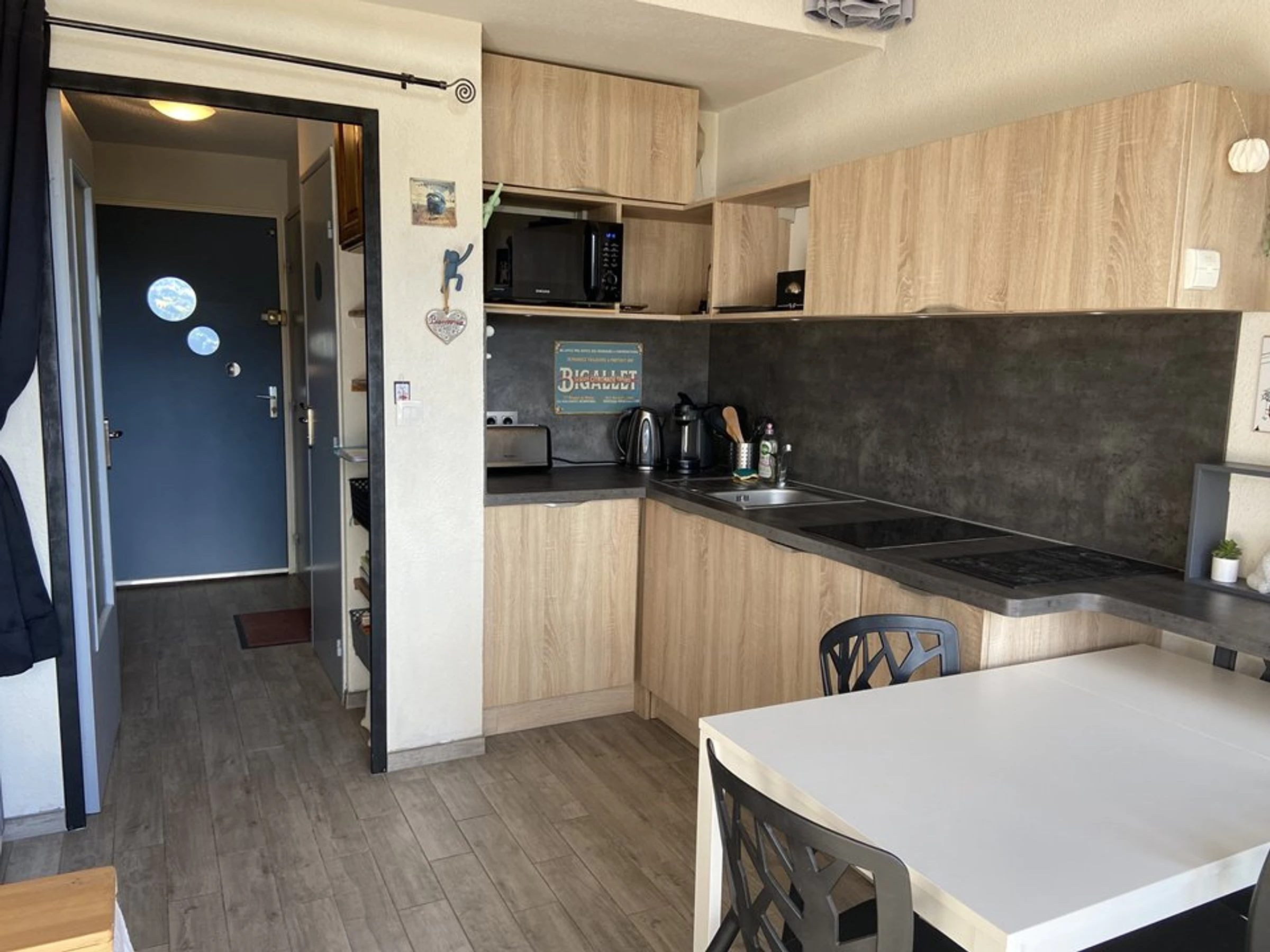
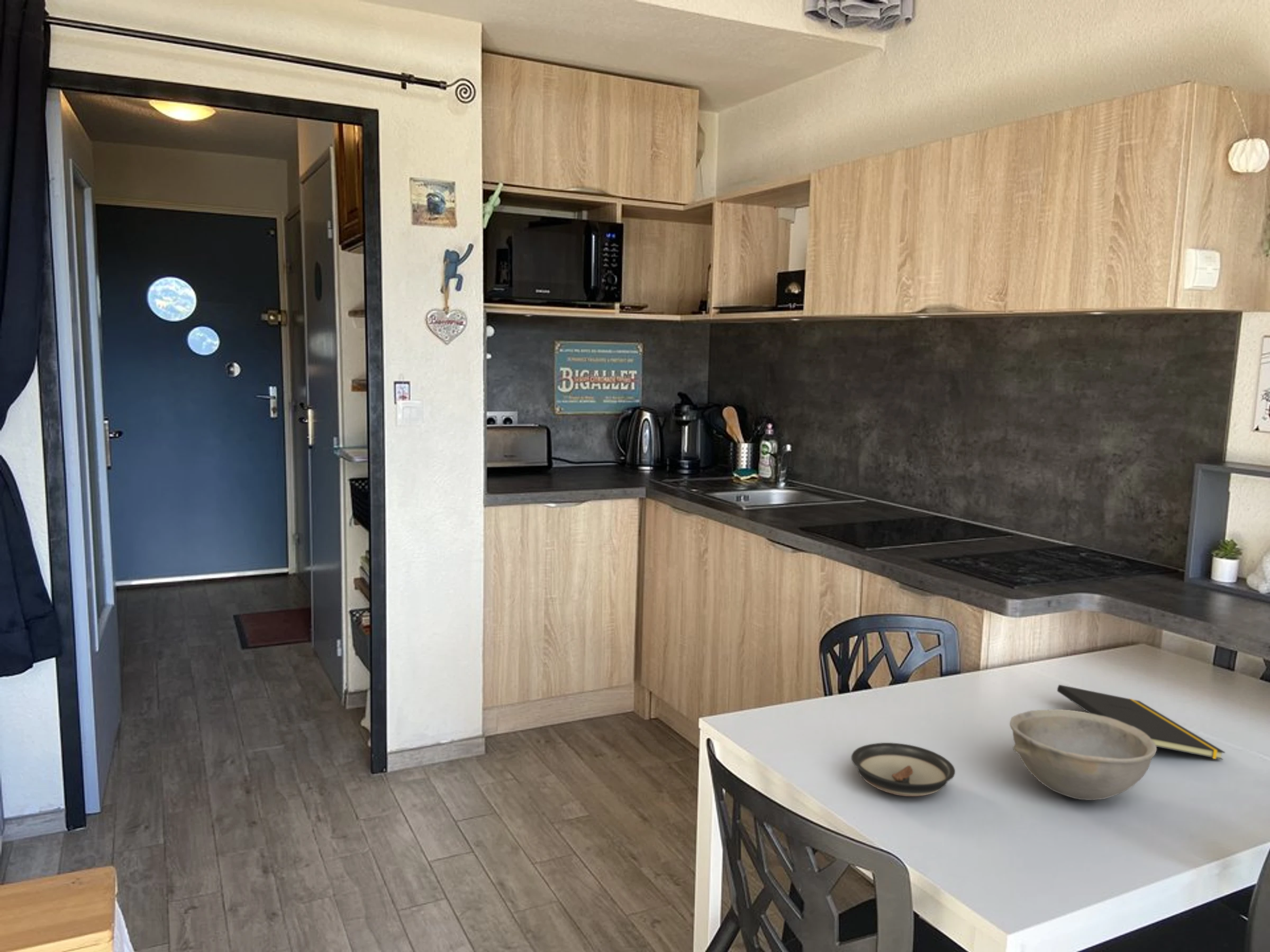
+ saucer (902, 774)
+ notepad (1135, 720)
+ bowl (1077, 762)
